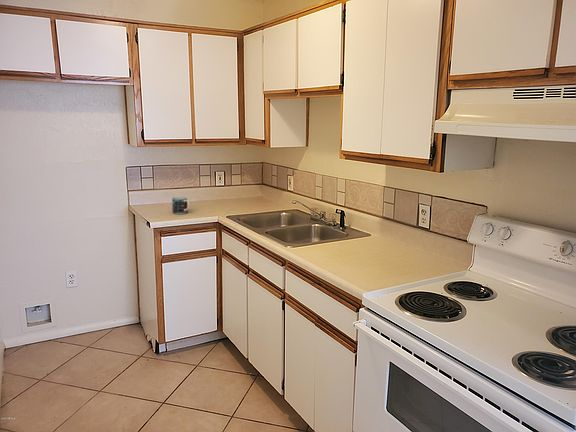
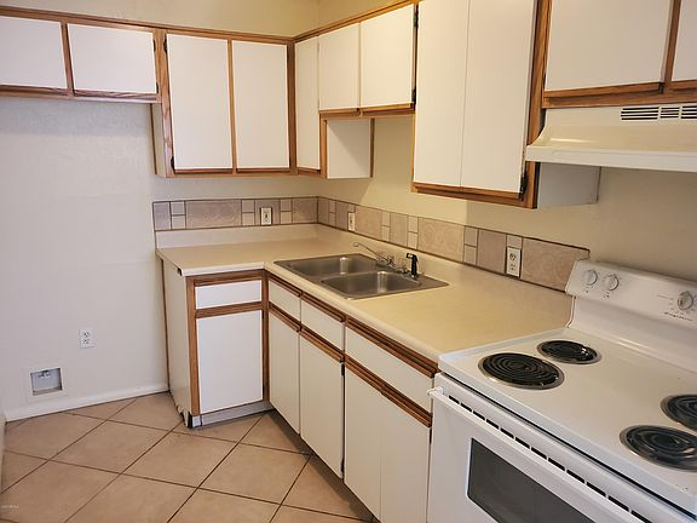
- mug (182, 205)
